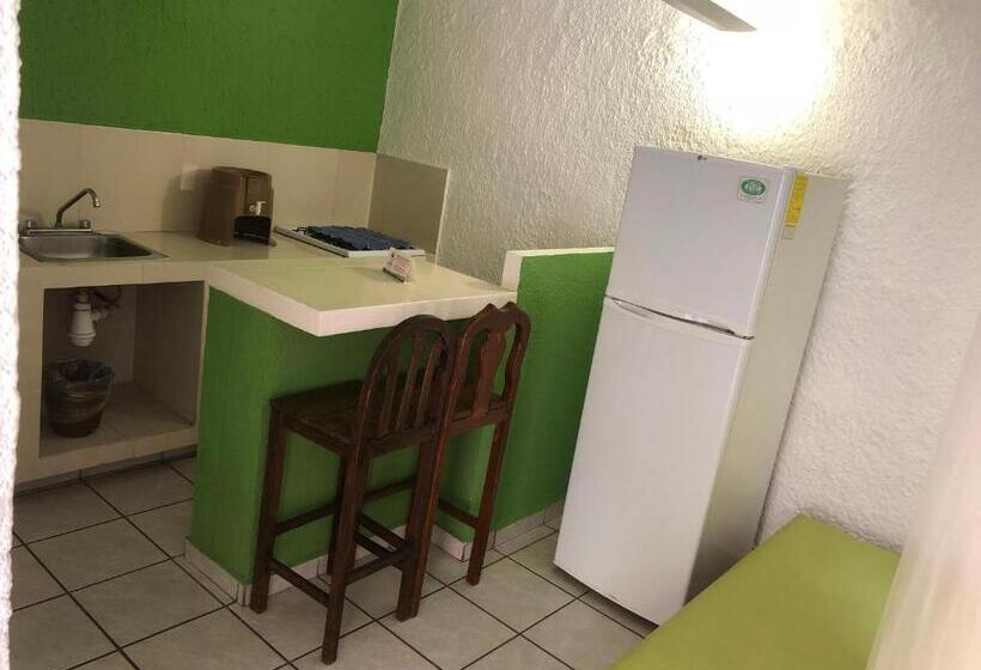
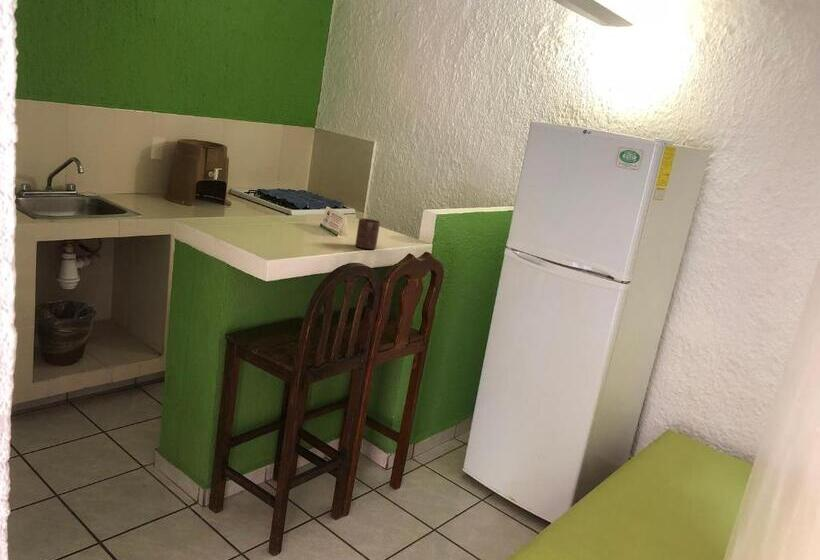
+ cup (368, 234)
